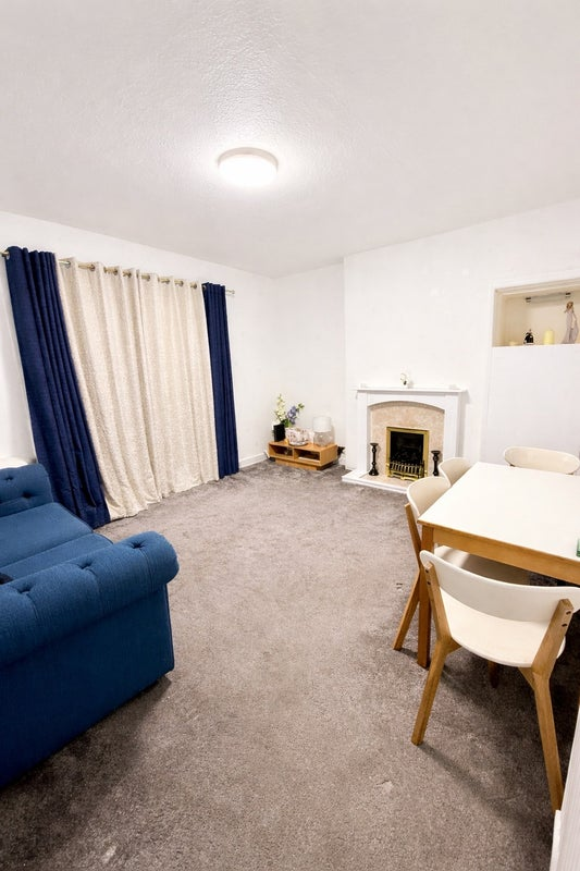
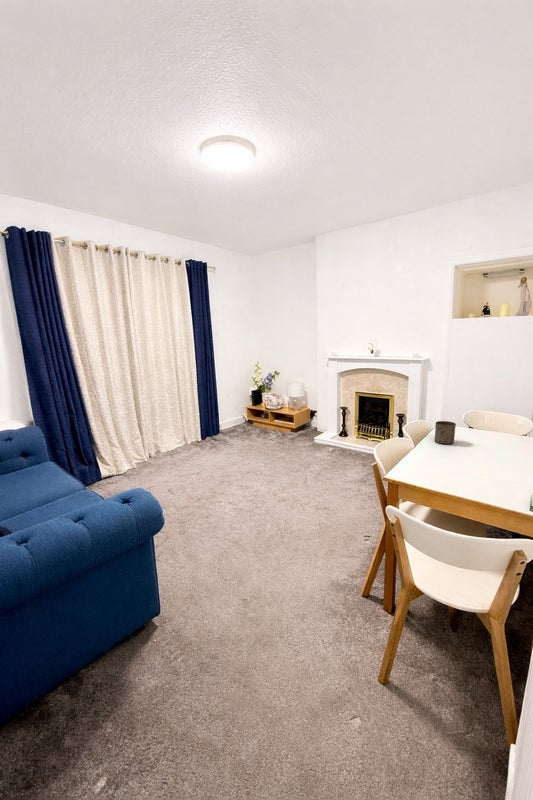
+ cup (445, 432)
